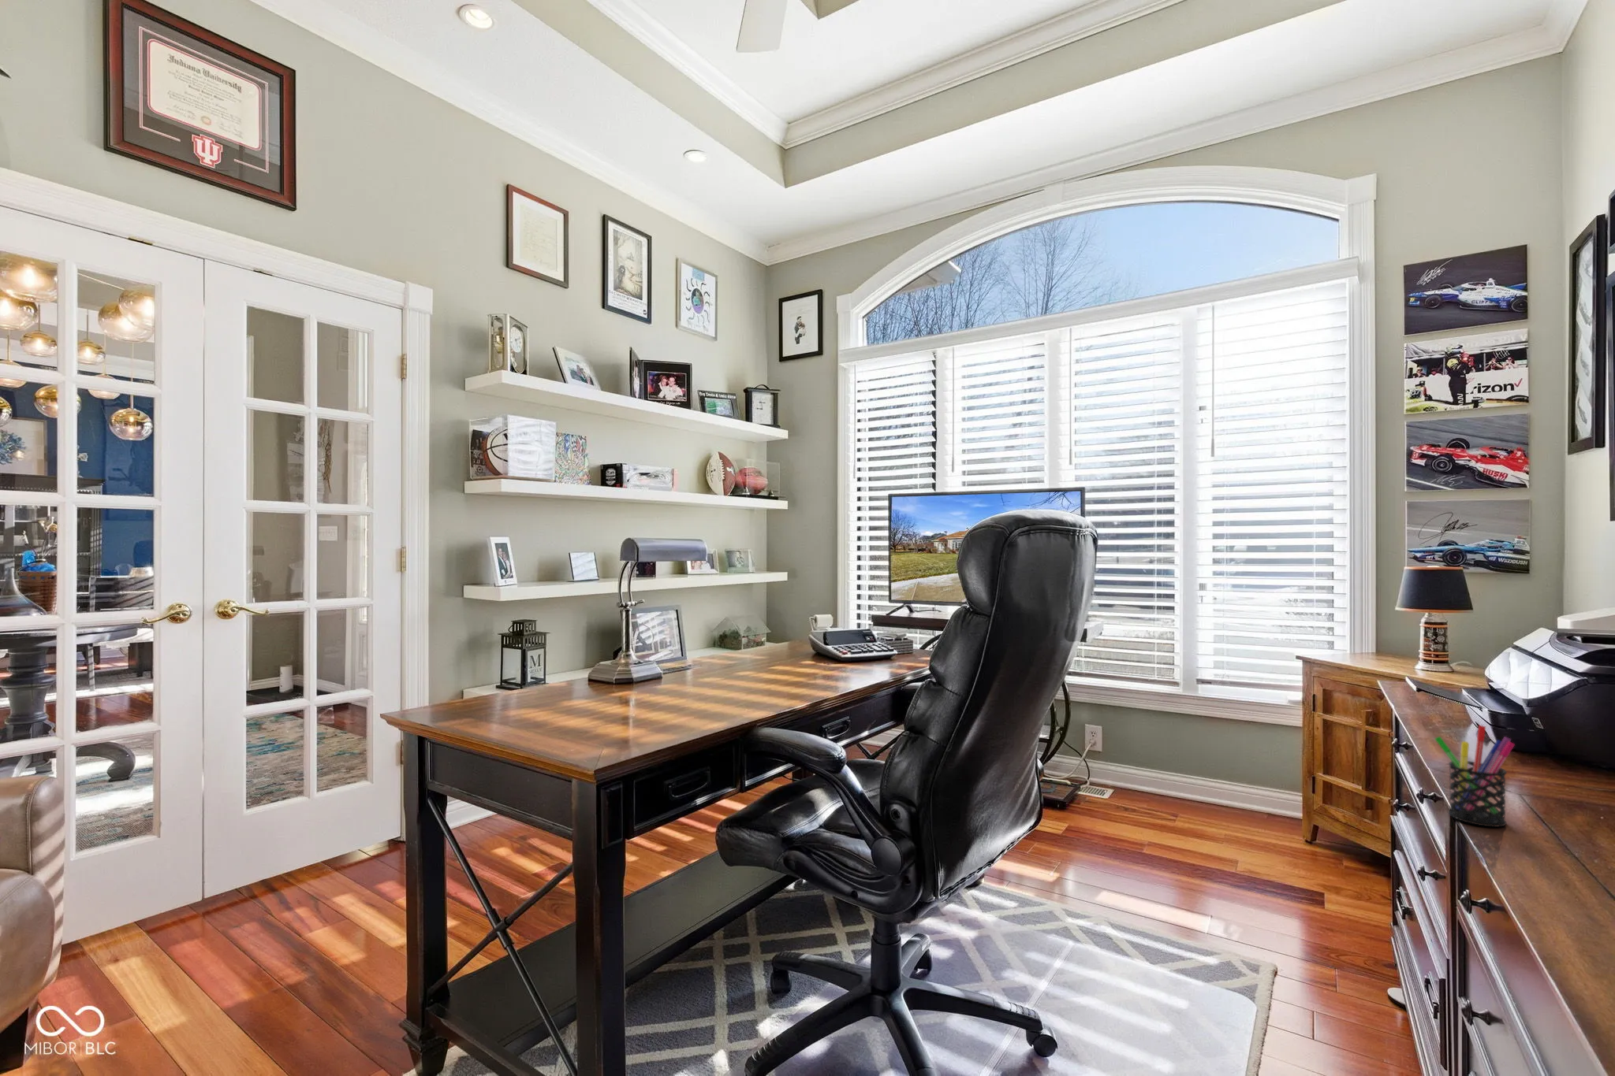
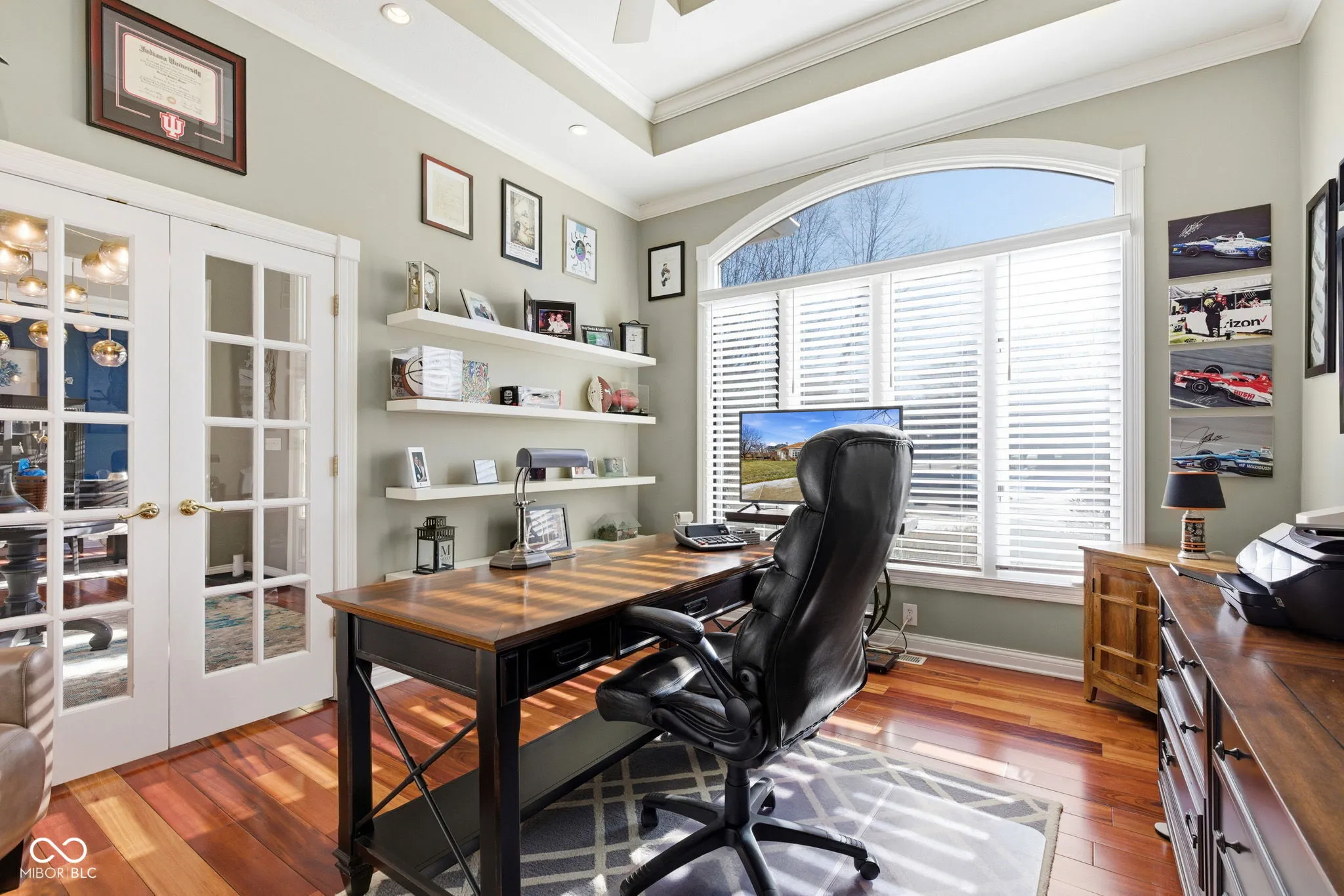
- pen holder (1471, 772)
